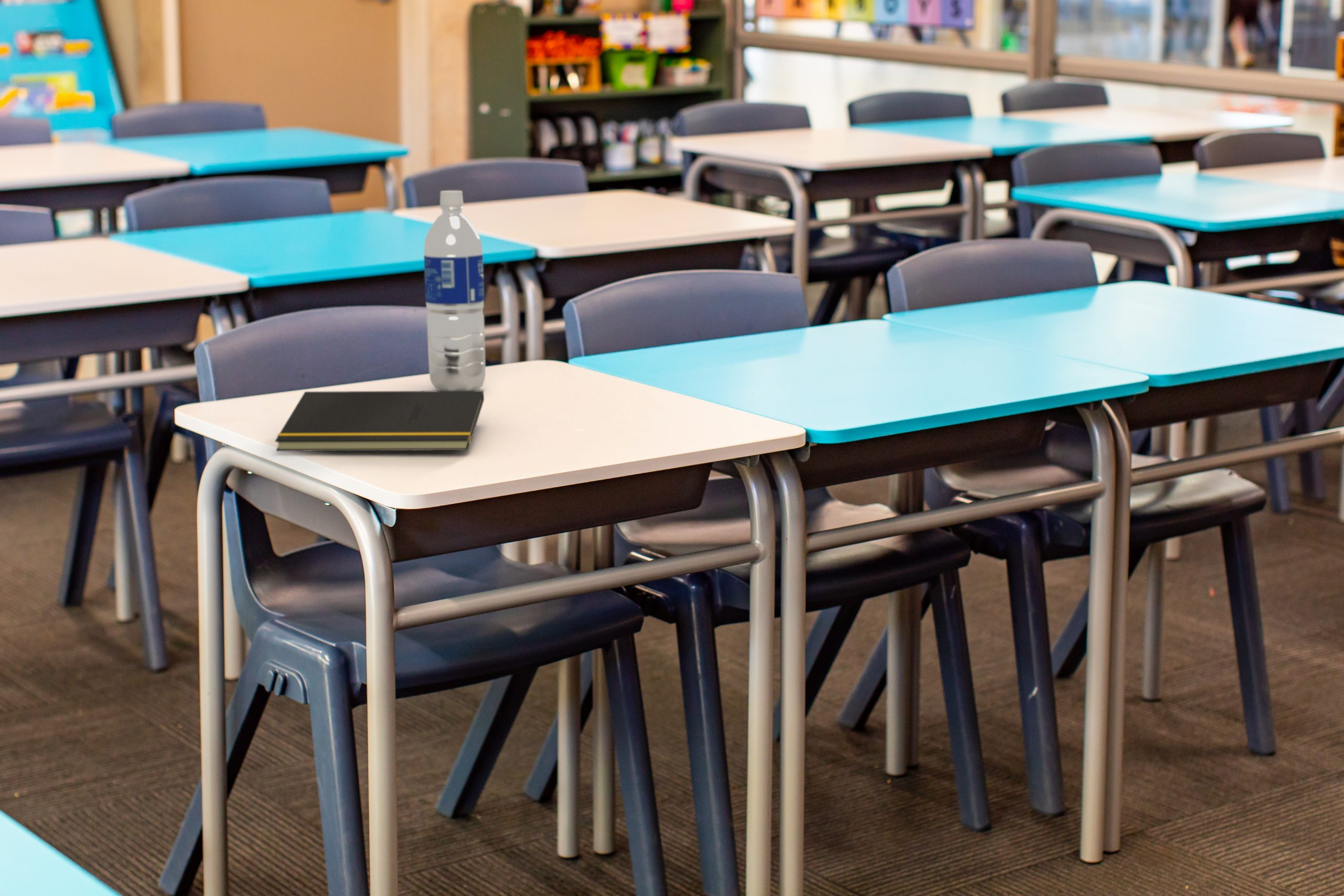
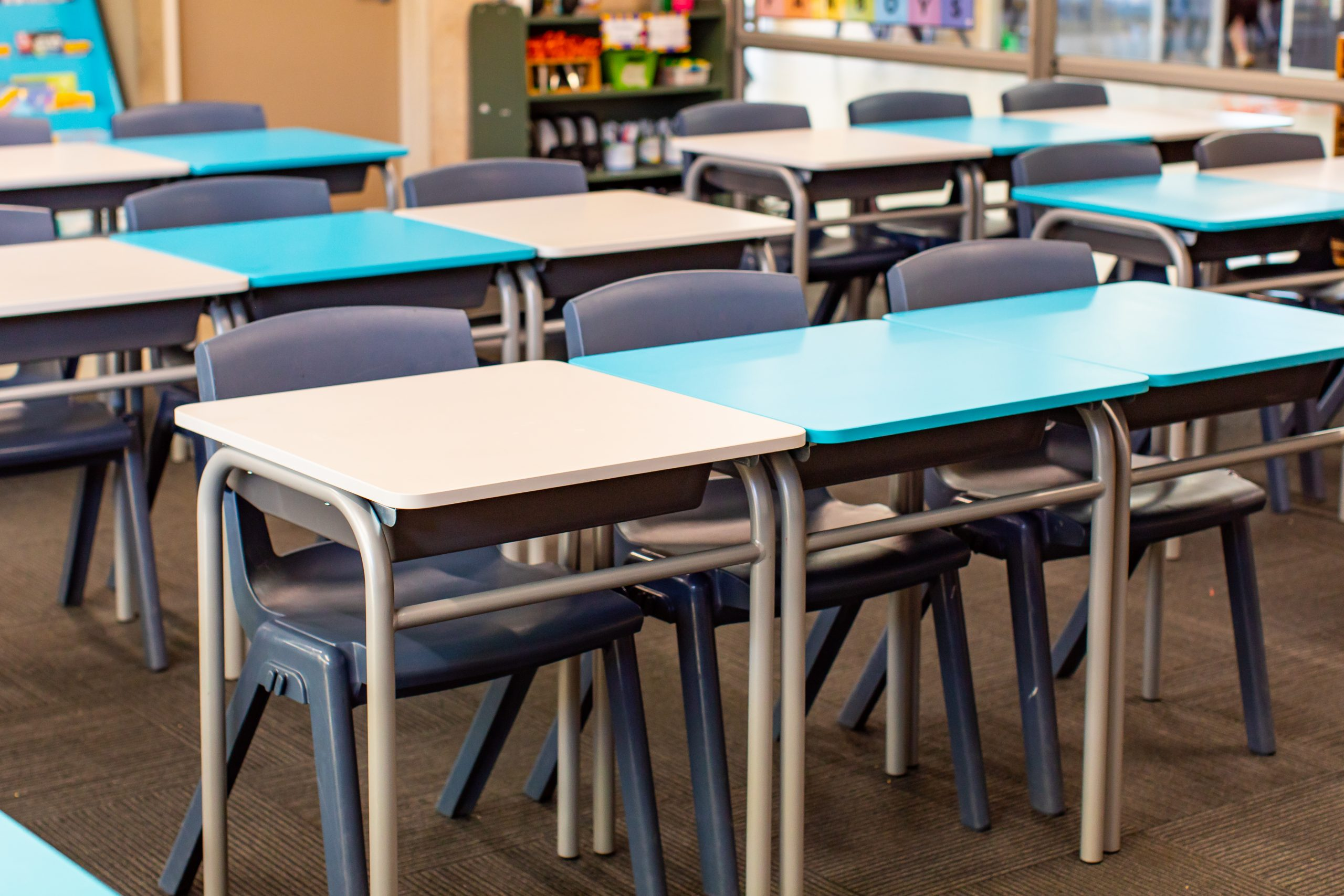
- water bottle (455, 291)
- notepad (383, 419)
